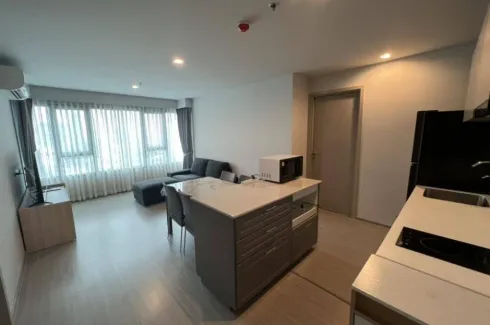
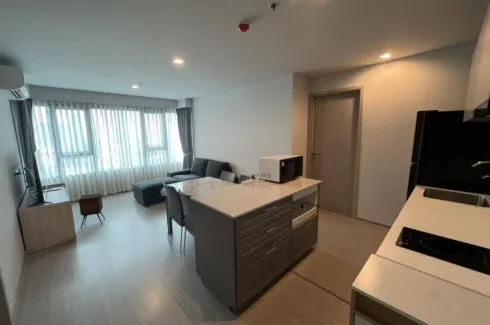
+ side table (91, 210)
